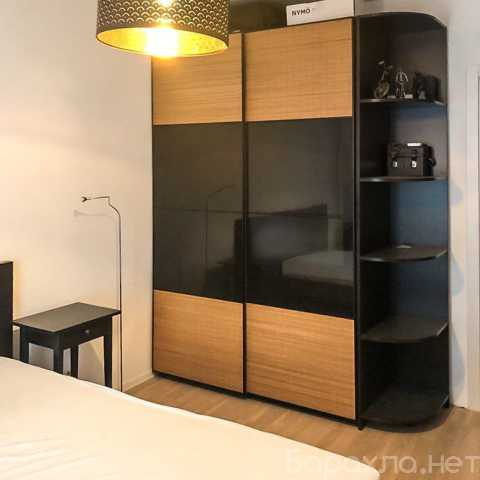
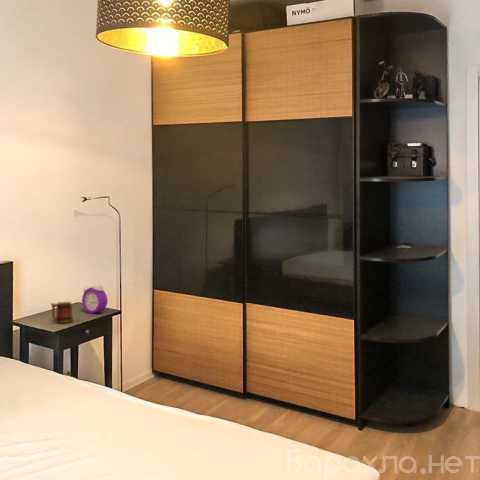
+ alarm clock (94, 298)
+ mug (61, 311)
